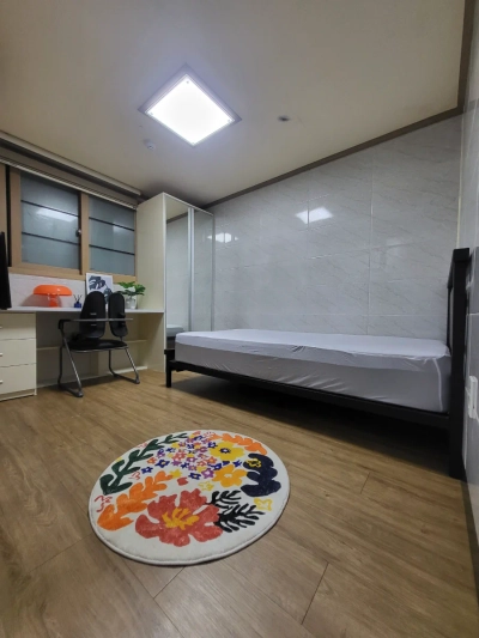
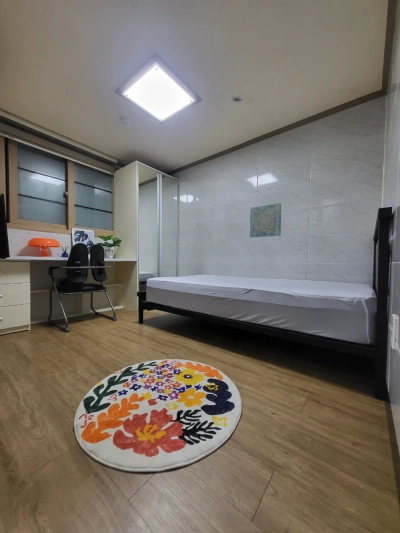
+ wall art (264, 221)
